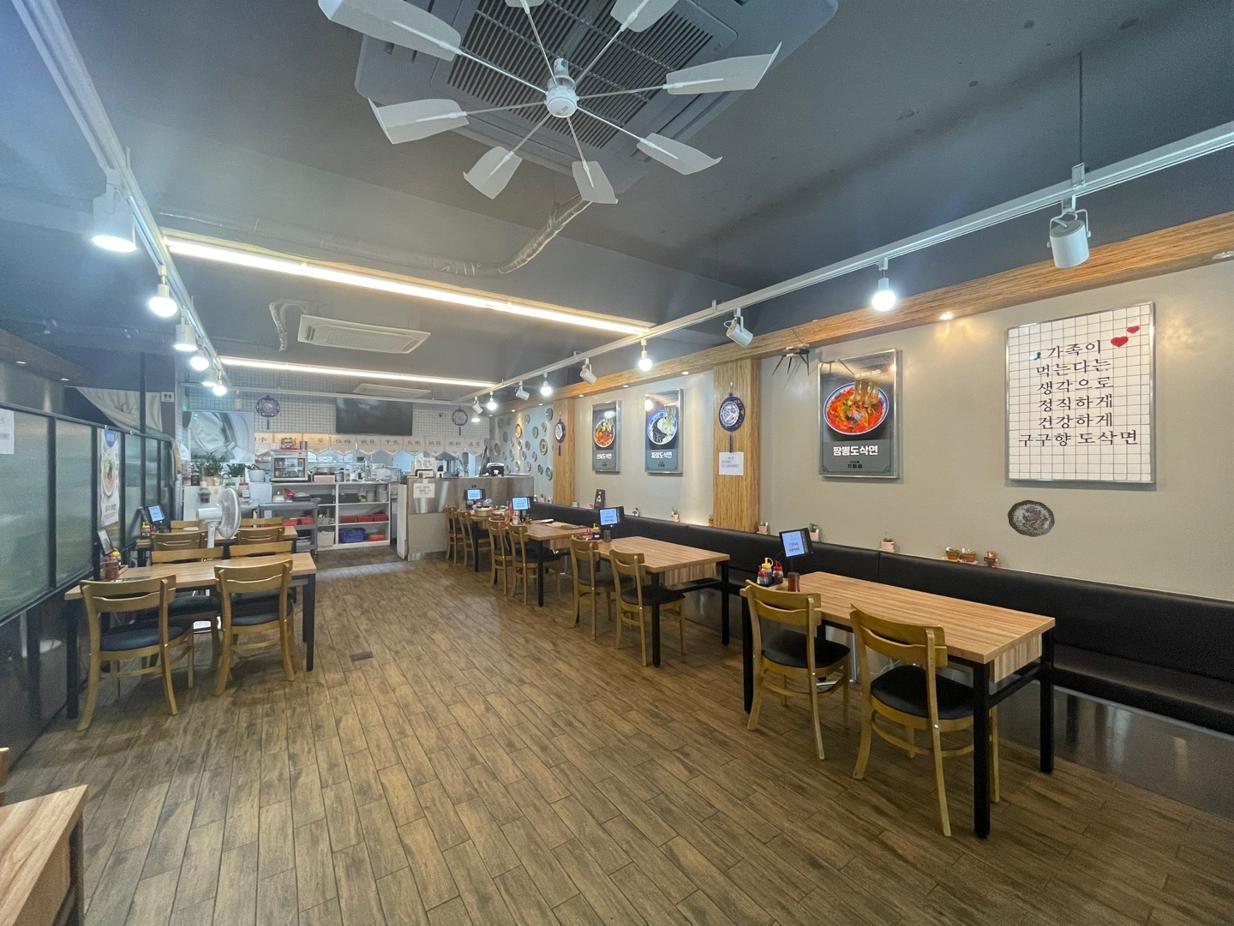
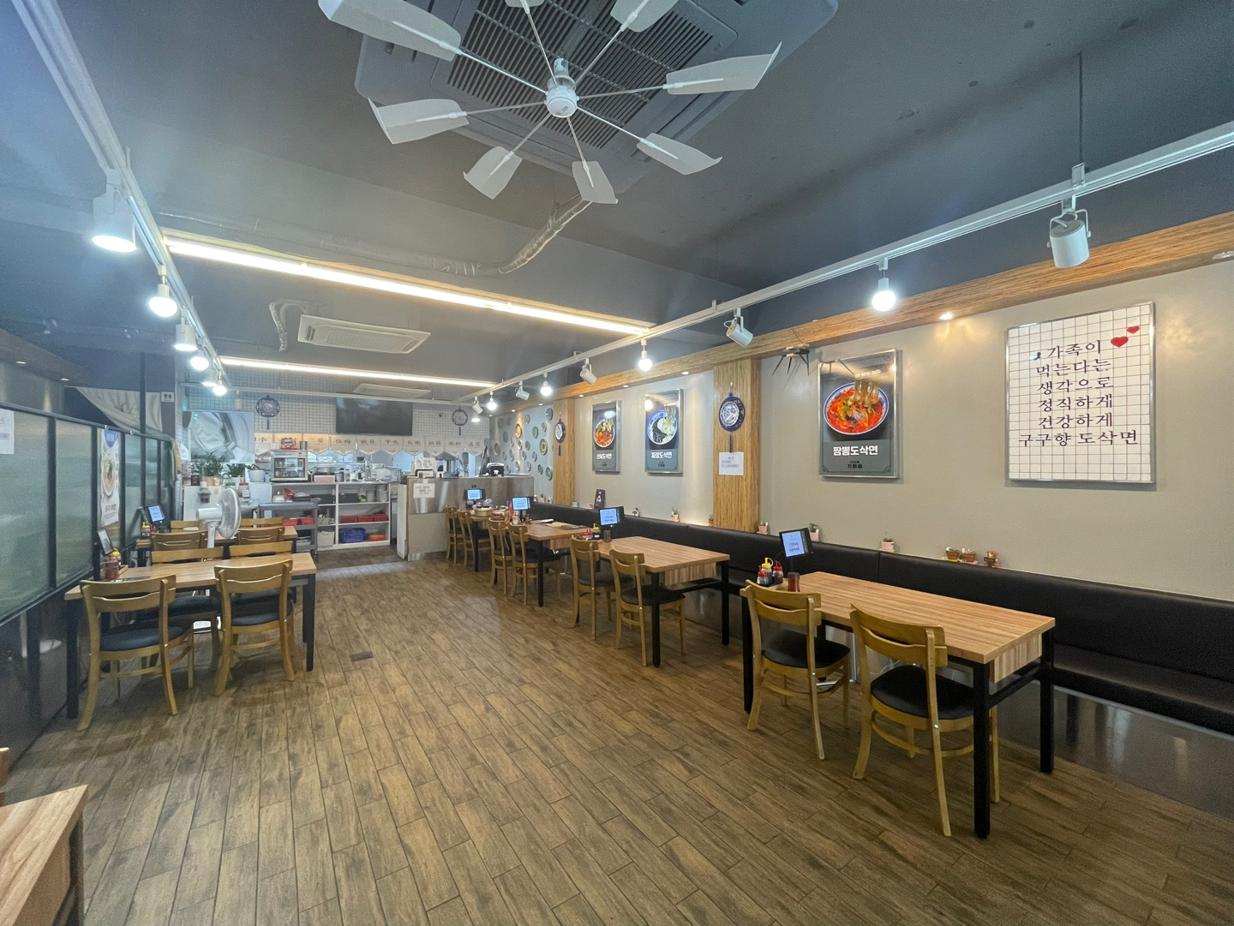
- decorative plate (1030, 518)
